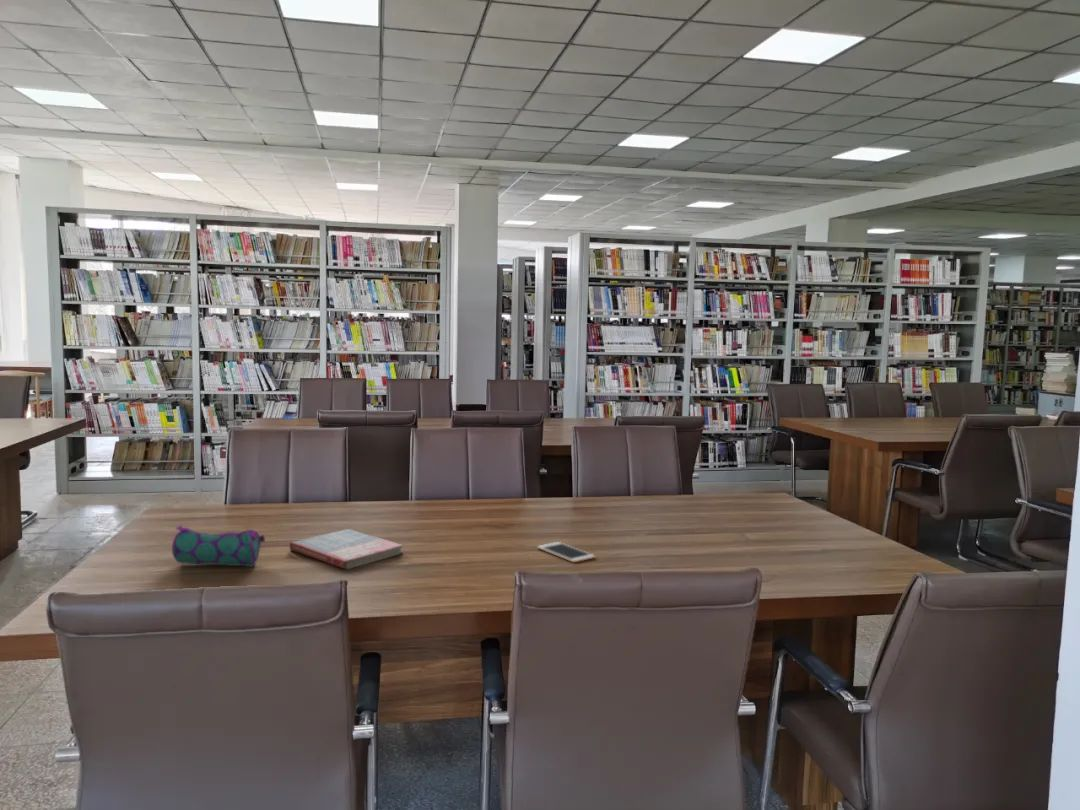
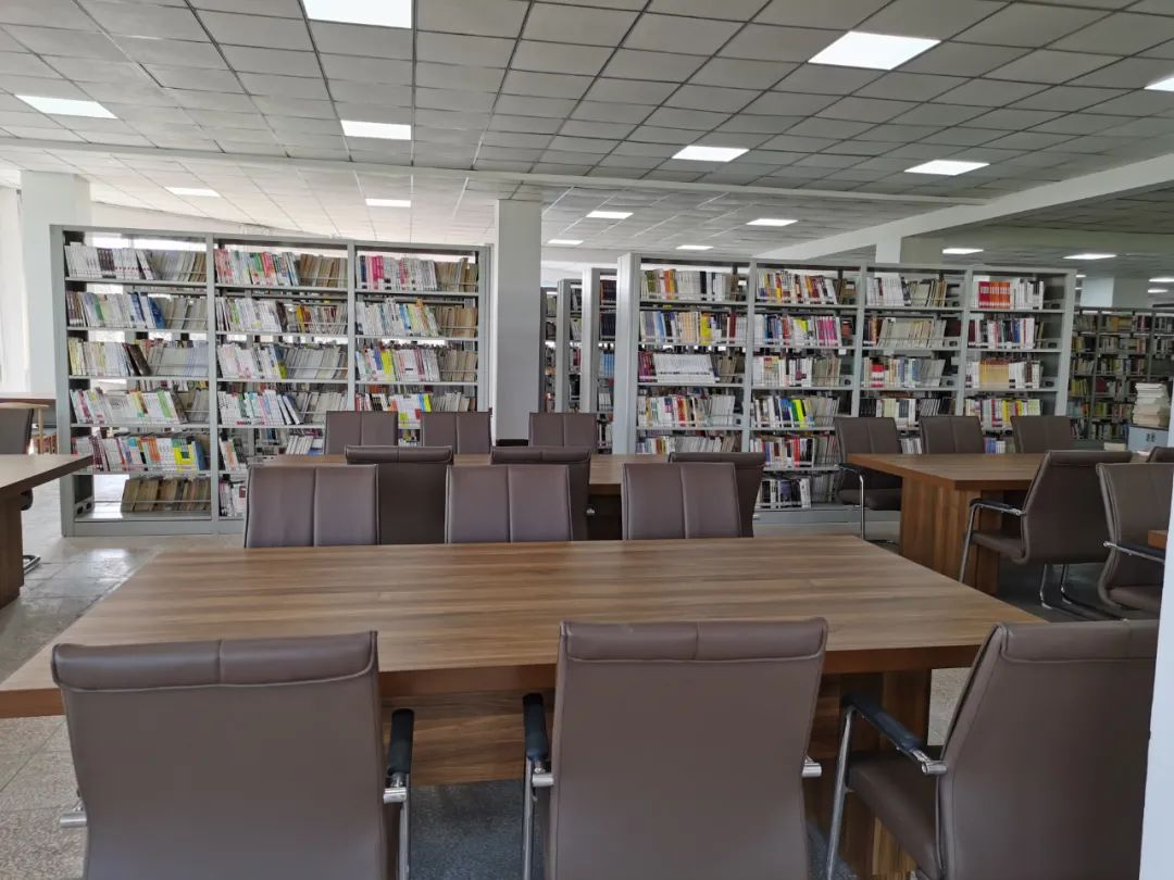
- book (346, 547)
- cell phone (565, 551)
- pencil case (218, 546)
